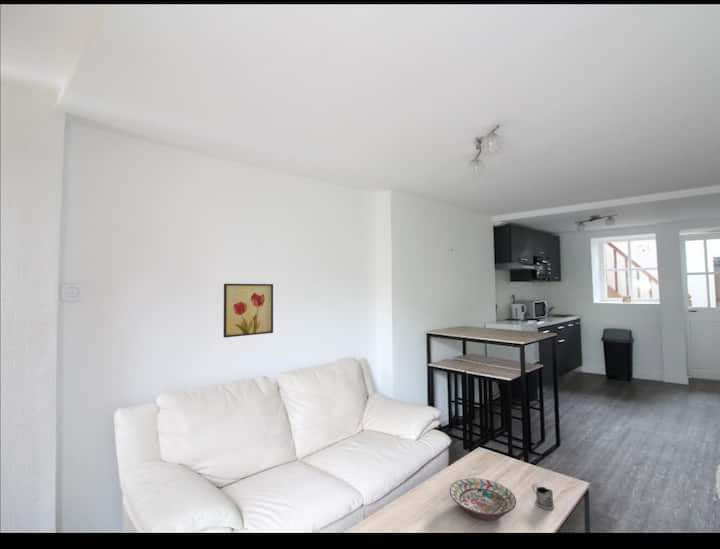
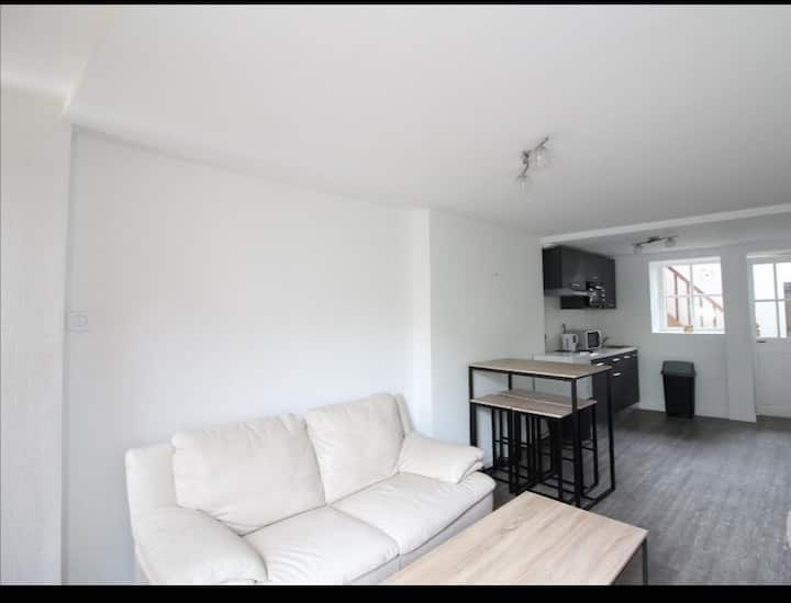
- tea glass holder (542, 494)
- wall art (249, 309)
- decorative bowl (482, 502)
